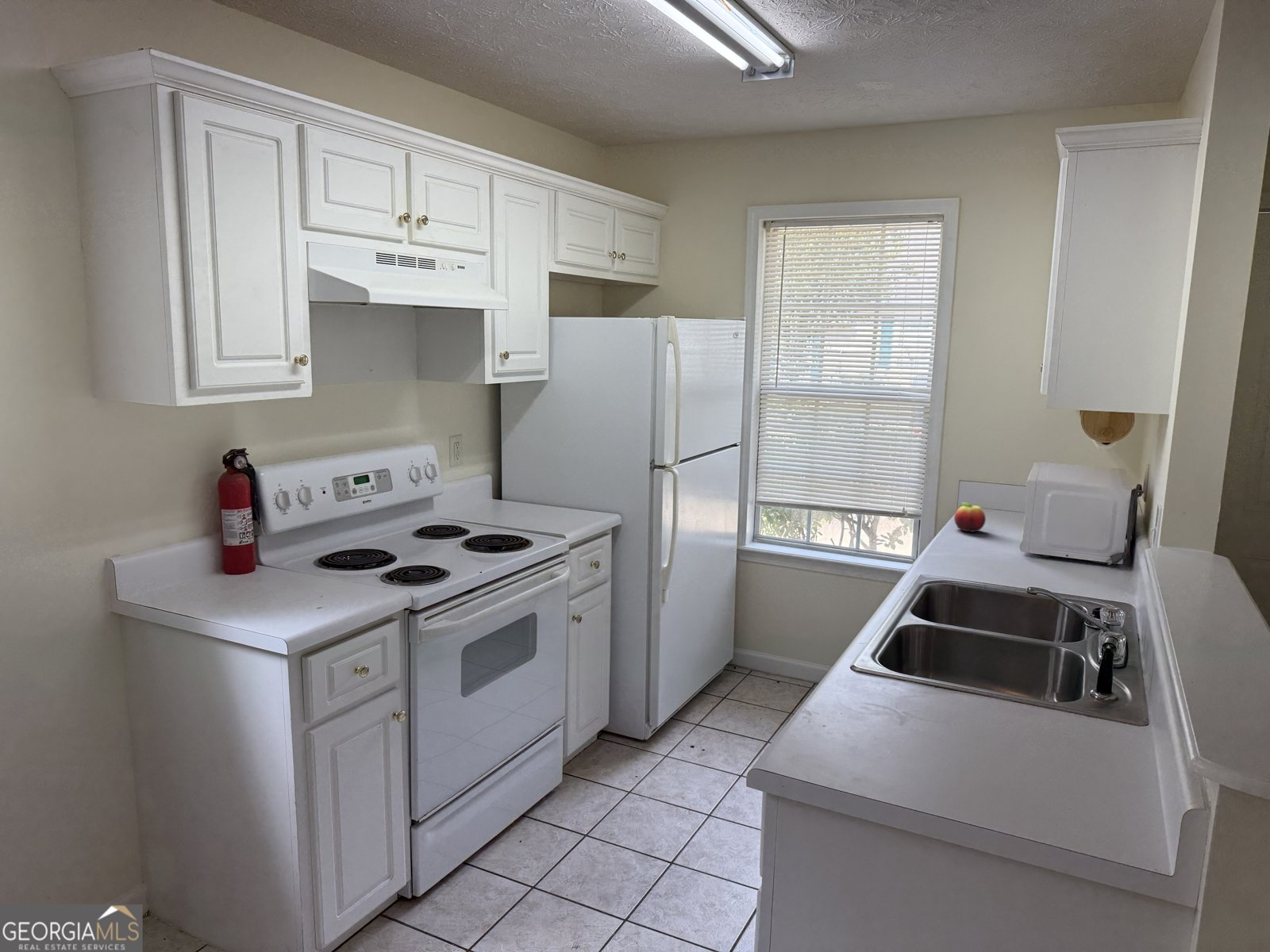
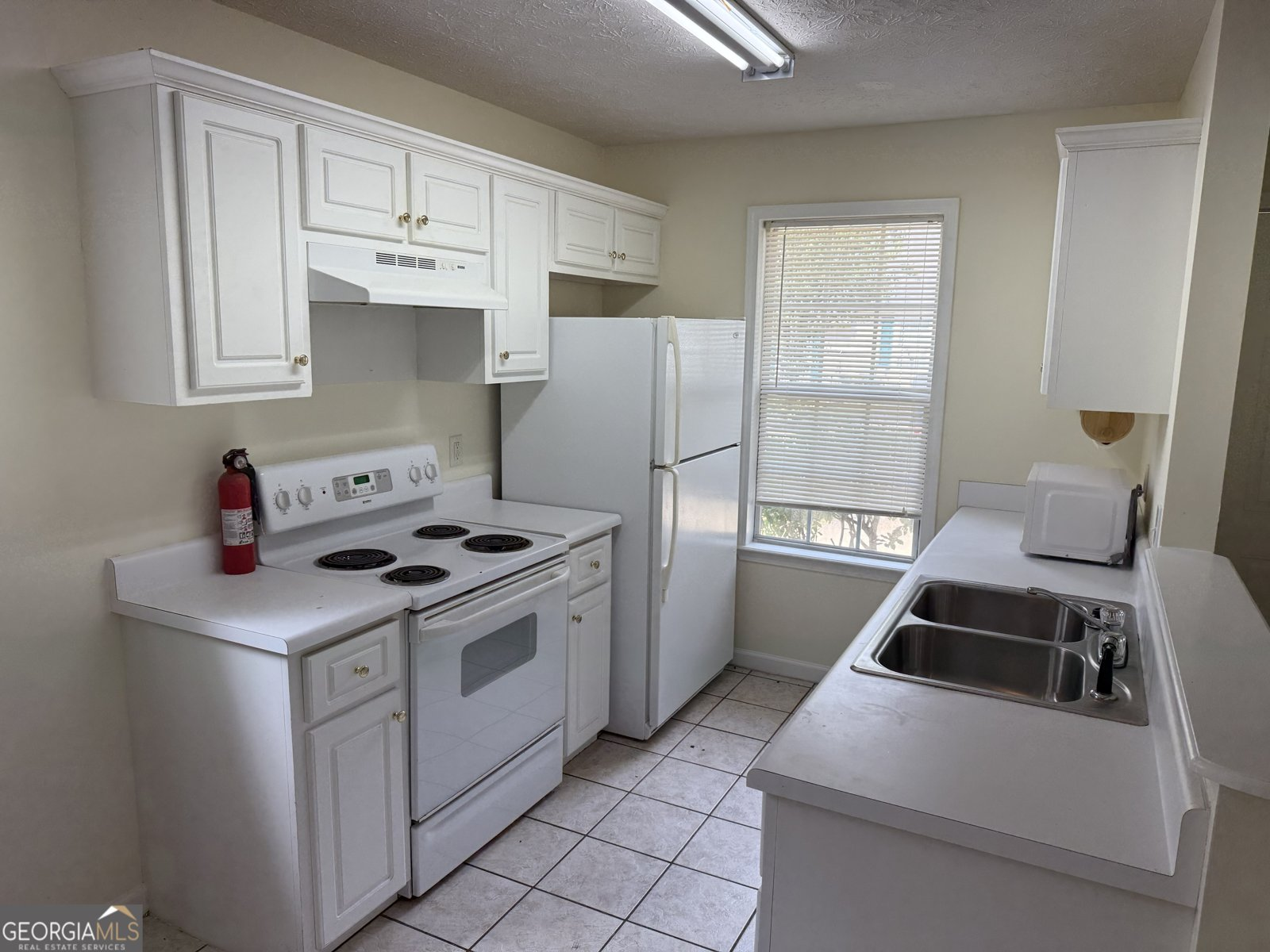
- fruit (969, 516)
